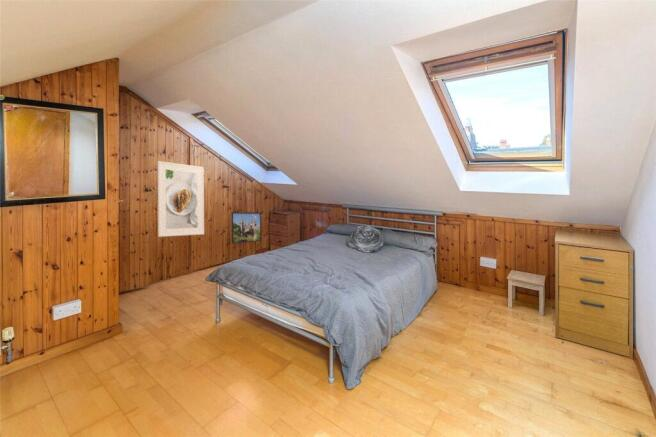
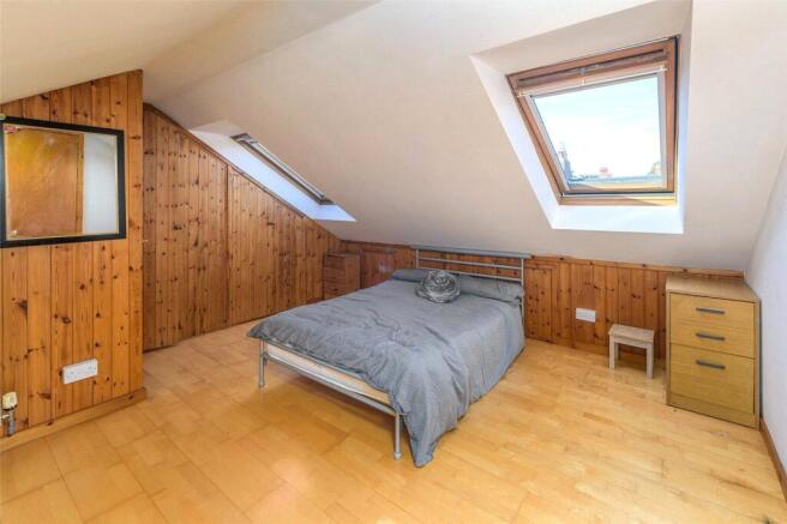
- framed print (182, 199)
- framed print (246, 227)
